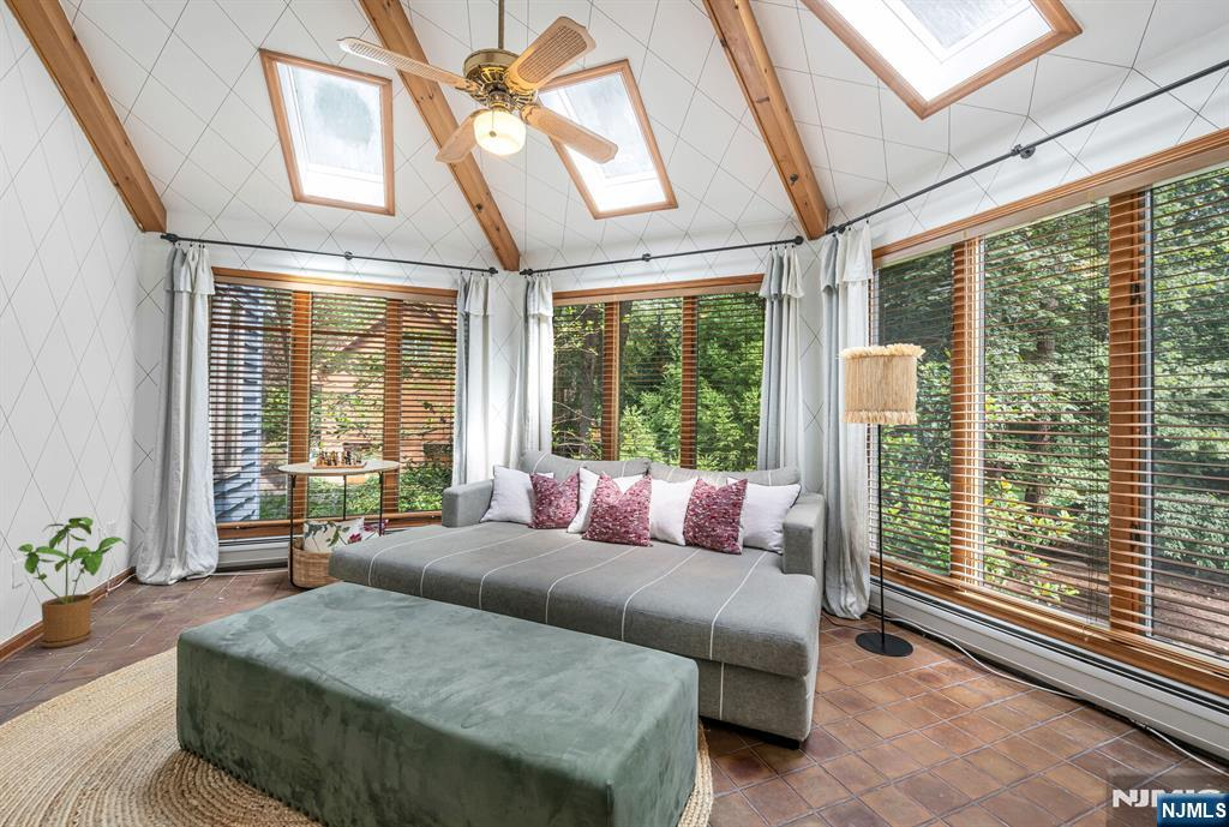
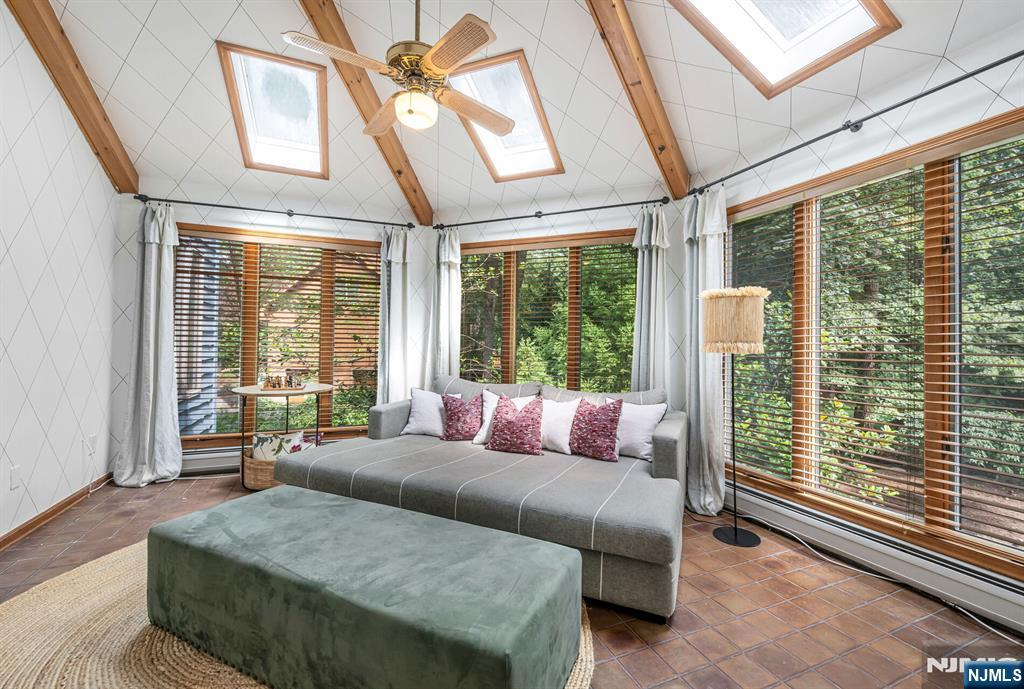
- house plant (74, 580)
